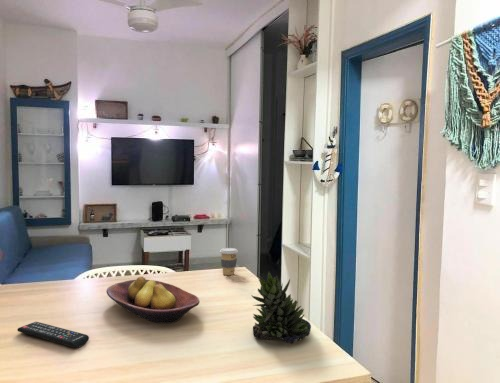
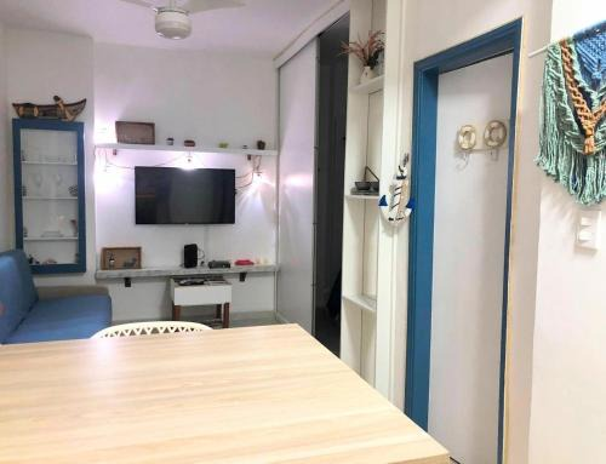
- coffee cup (228, 261)
- remote control (52, 334)
- fruit bowl (151, 295)
- succulent plant (278, 302)
